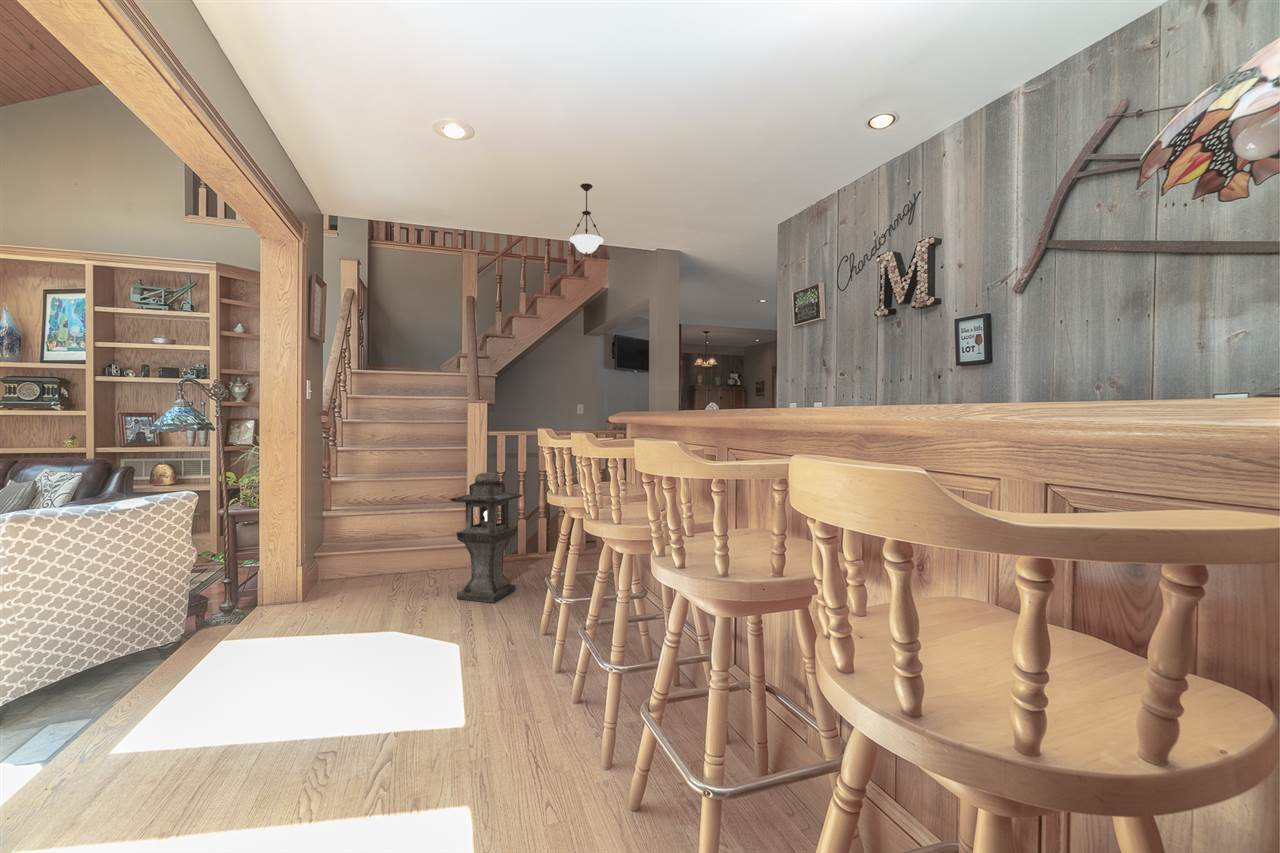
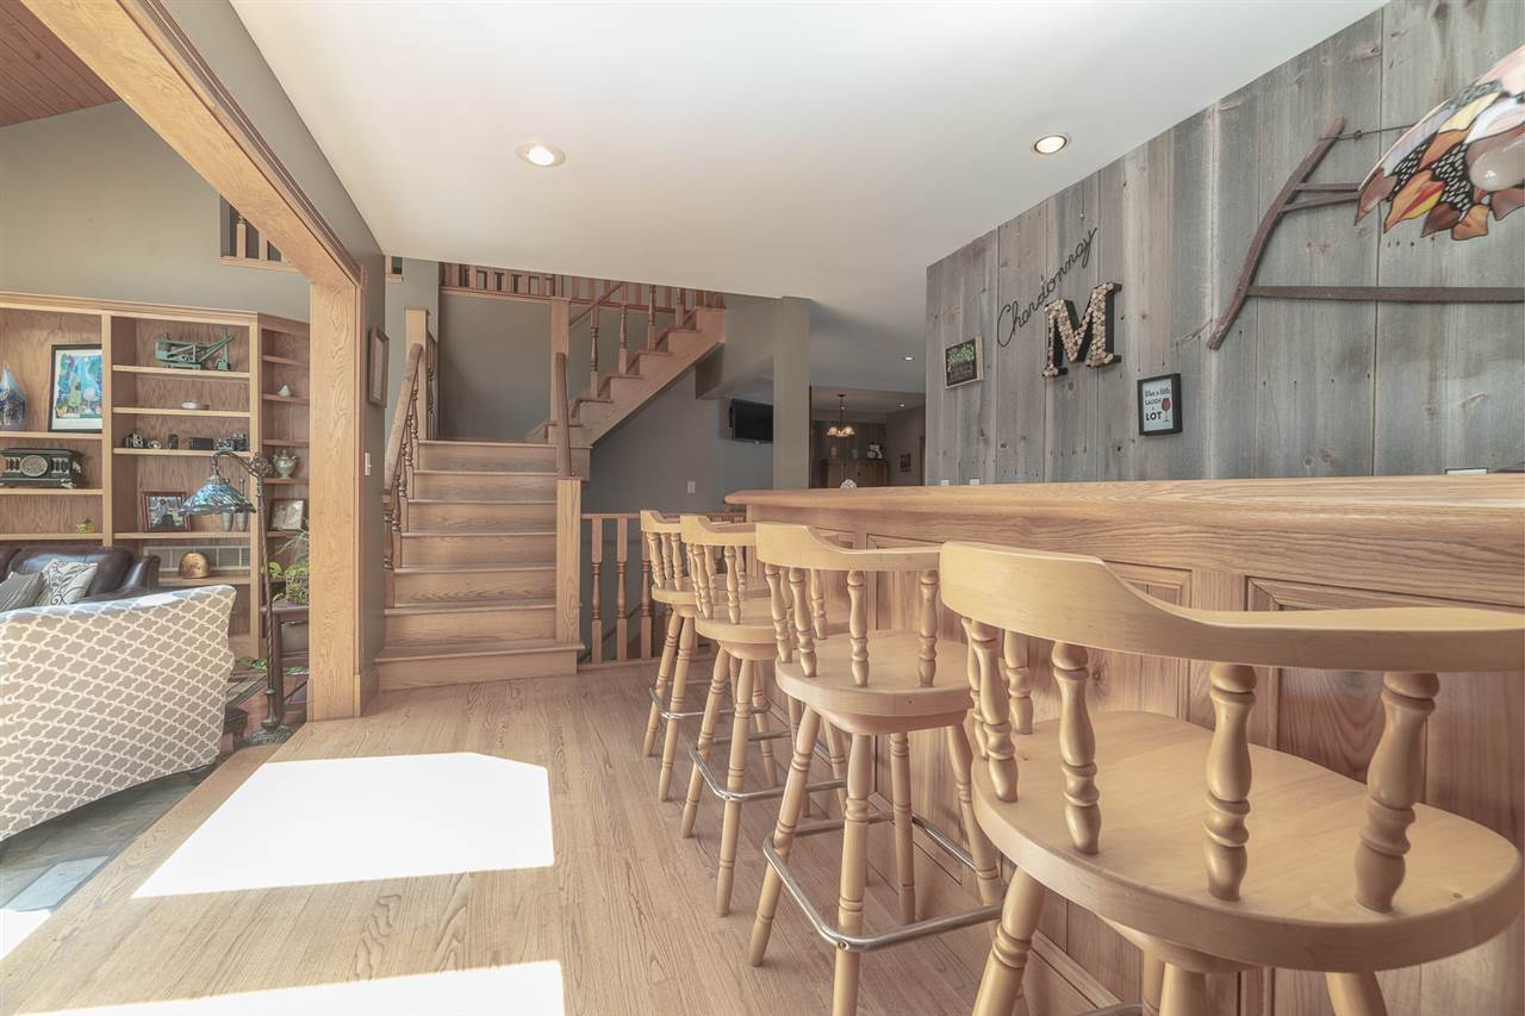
- lantern (487, 533)
- pendant light (586, 219)
